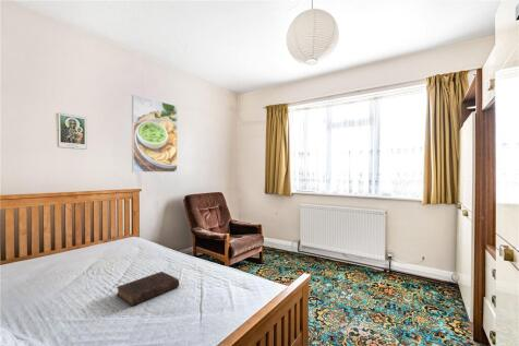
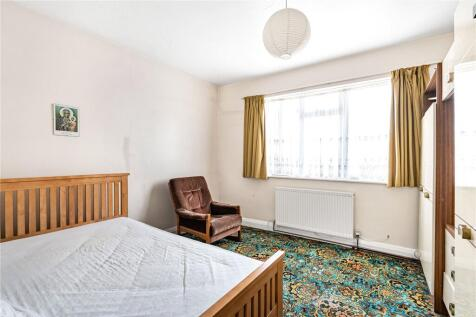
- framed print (156, 136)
- book (148, 286)
